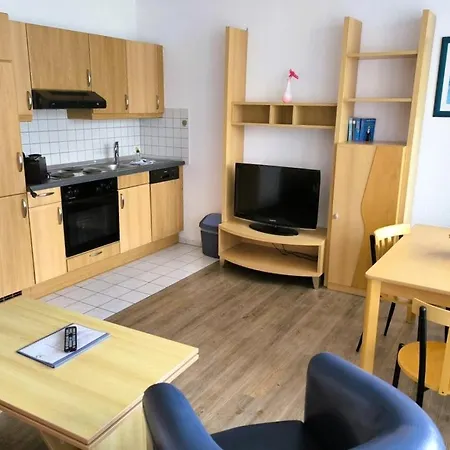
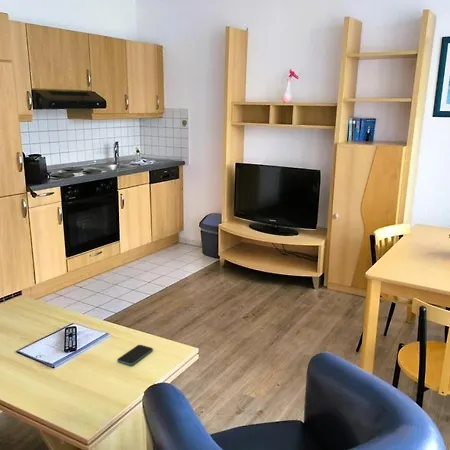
+ smartphone (135, 354)
